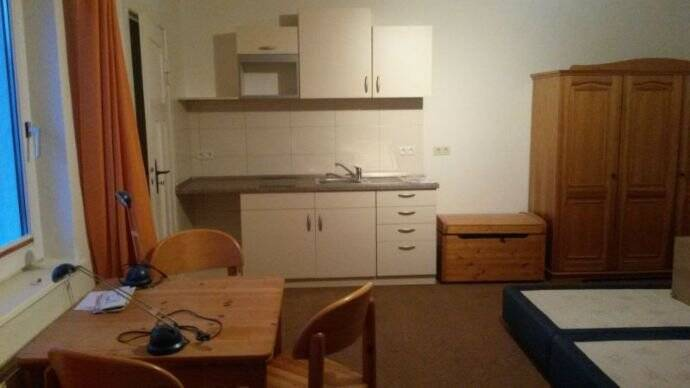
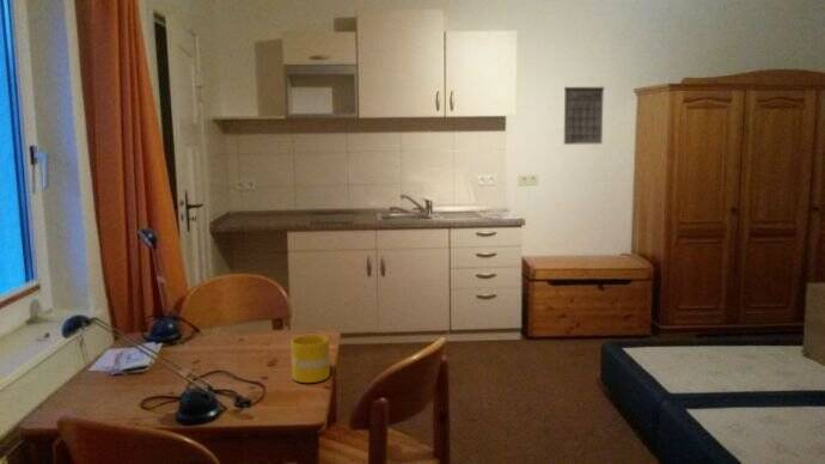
+ calendar (583, 109)
+ mug (310, 355)
